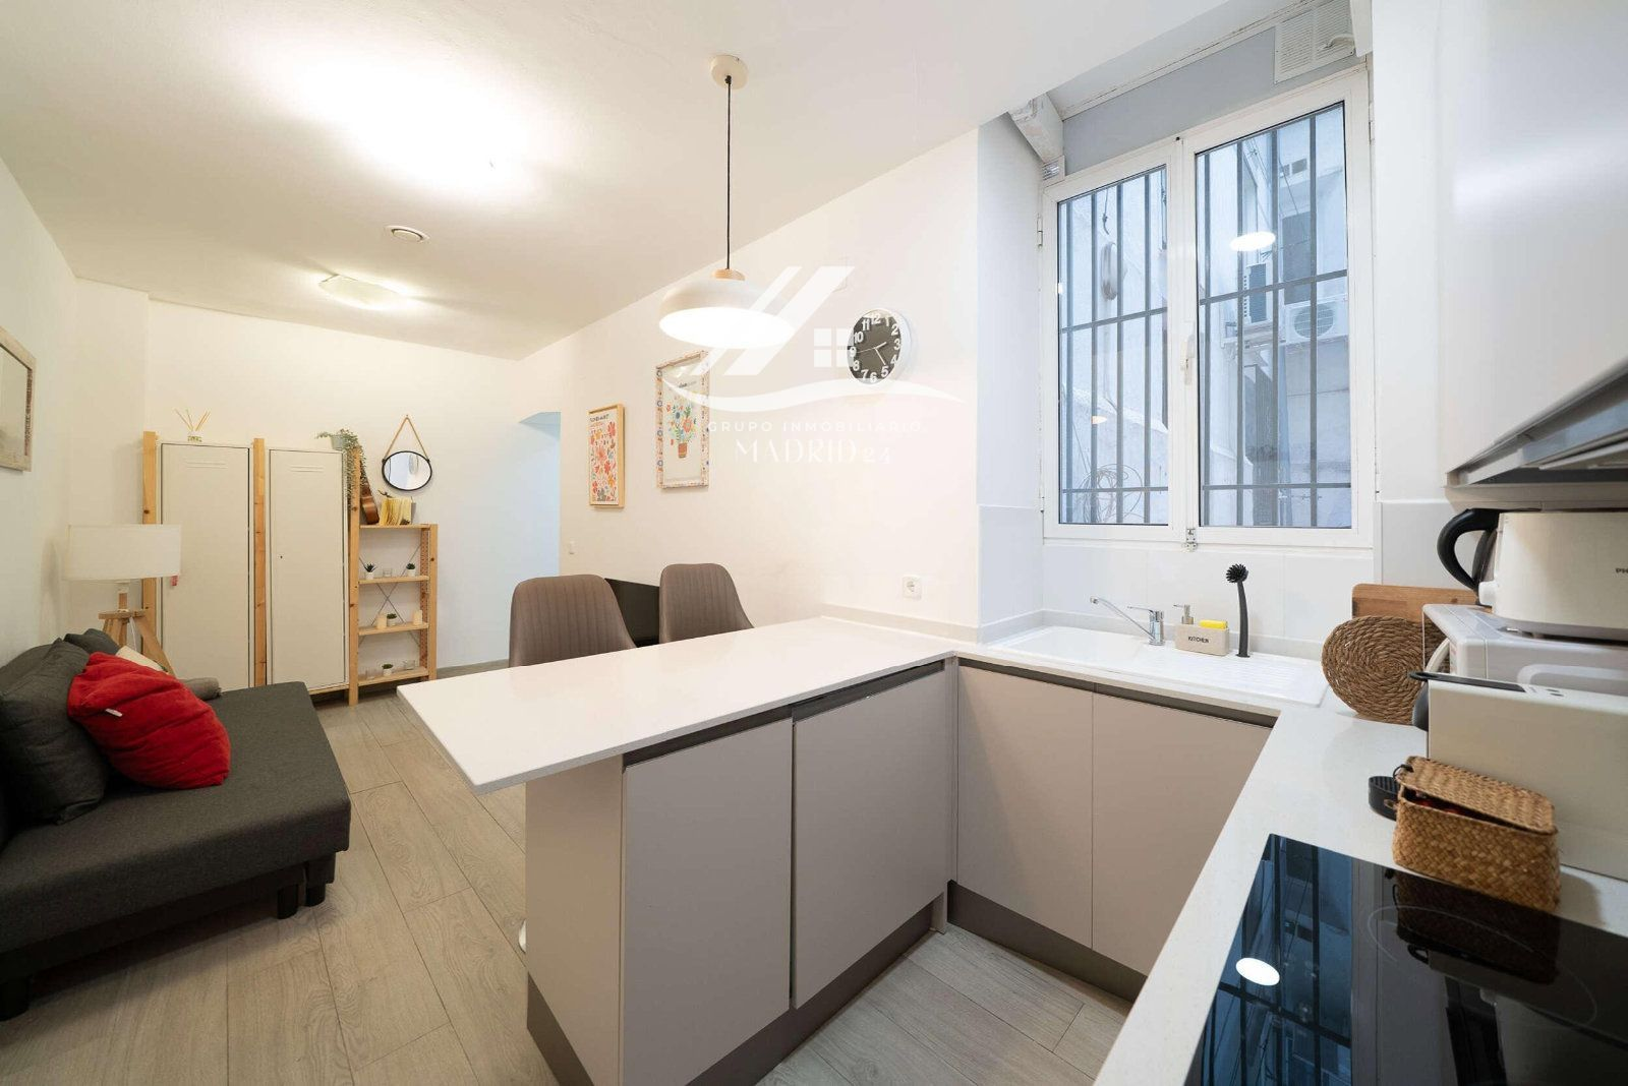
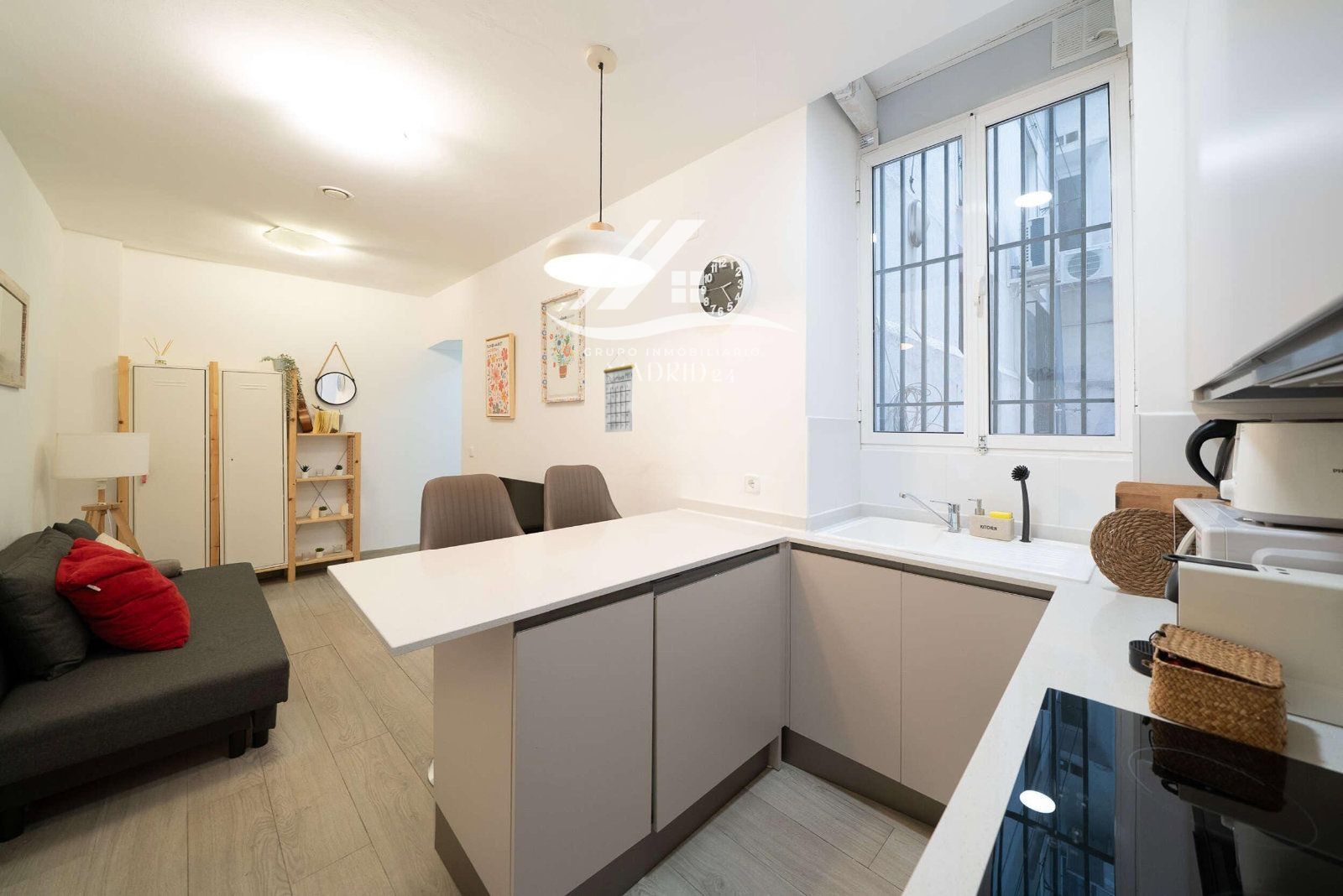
+ calendar (618, 391)
